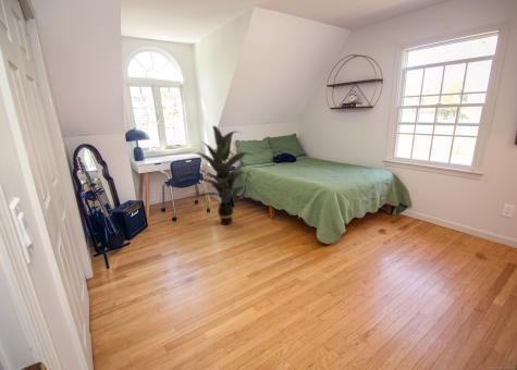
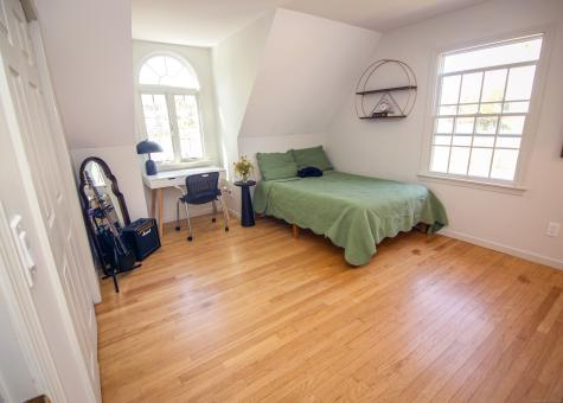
- indoor plant (223, 175)
